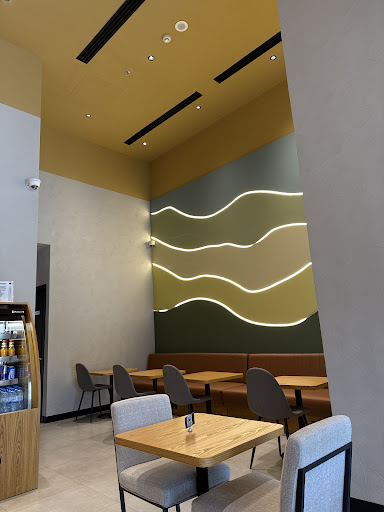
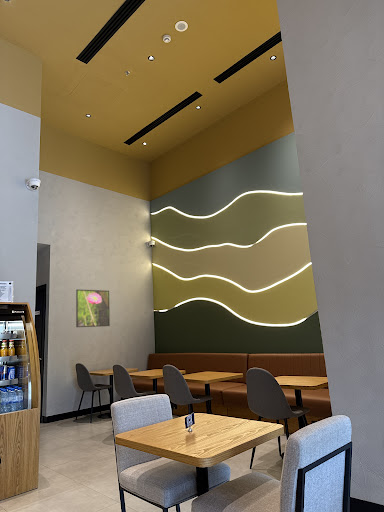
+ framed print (93, 308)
